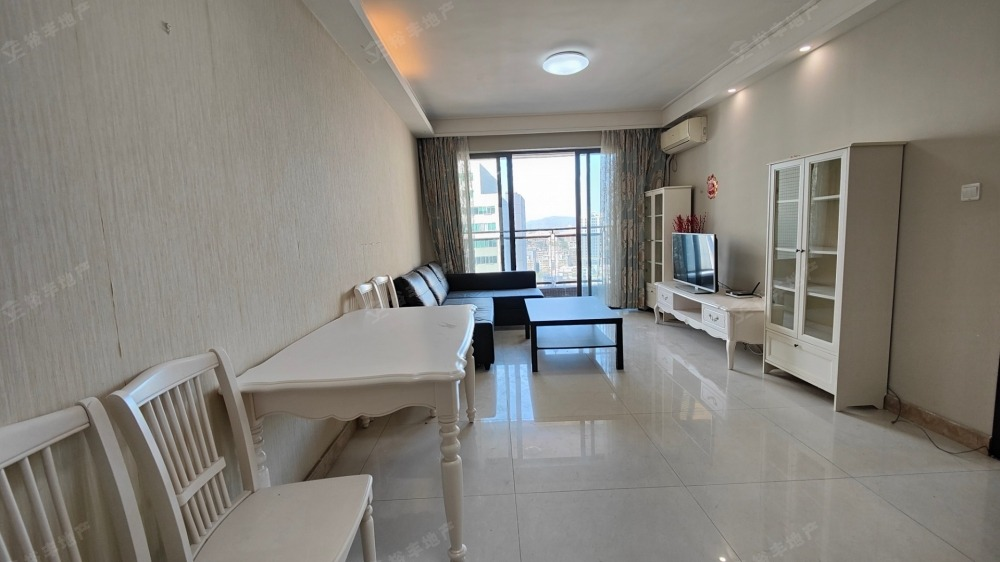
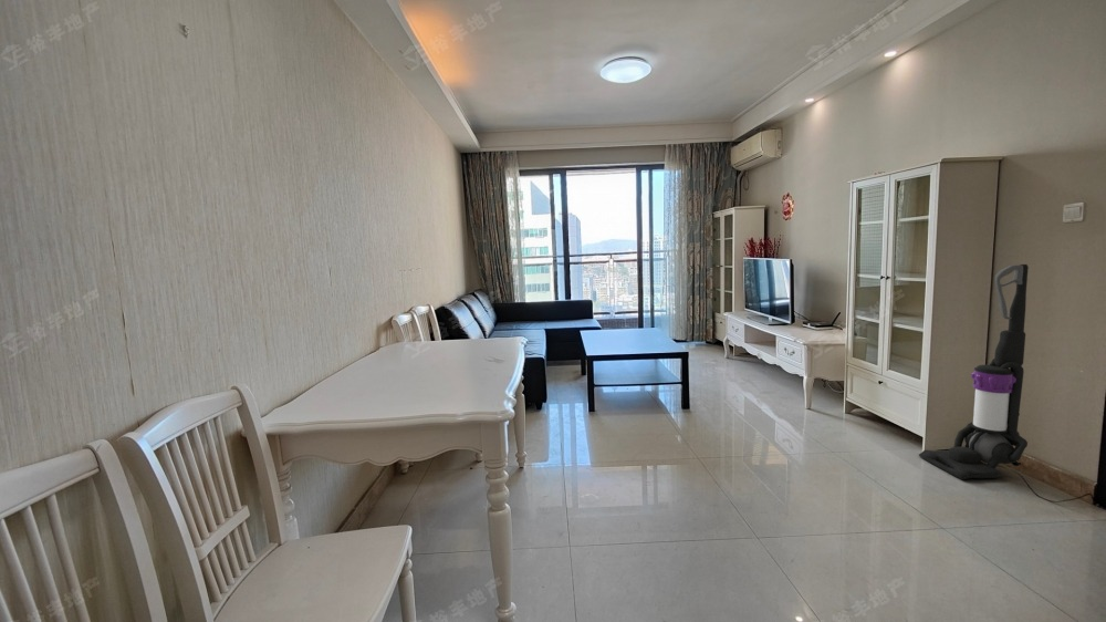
+ vacuum cleaner (985, 369)
